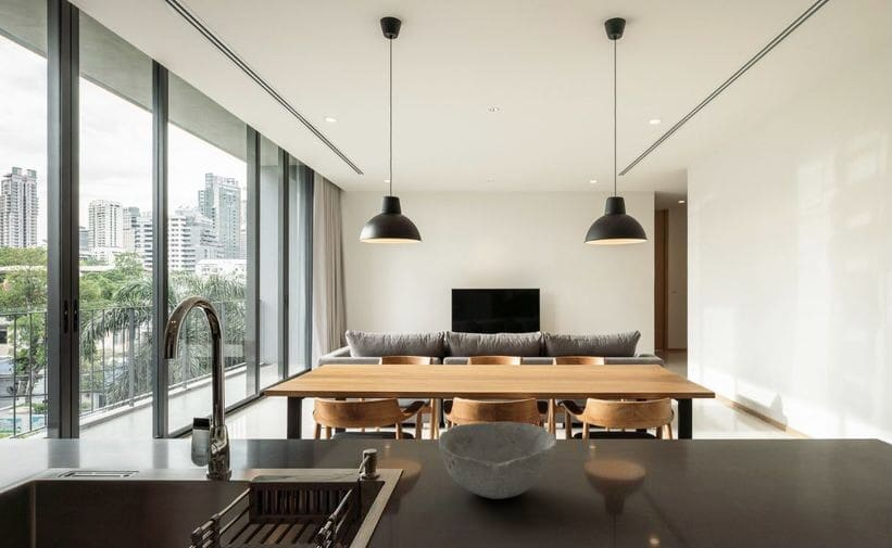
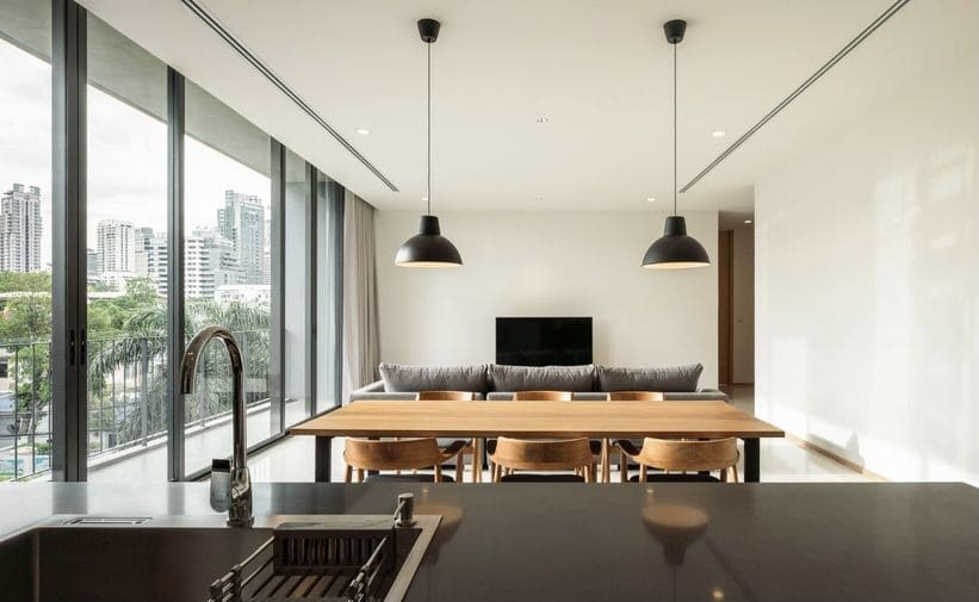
- bowl (495, 463)
